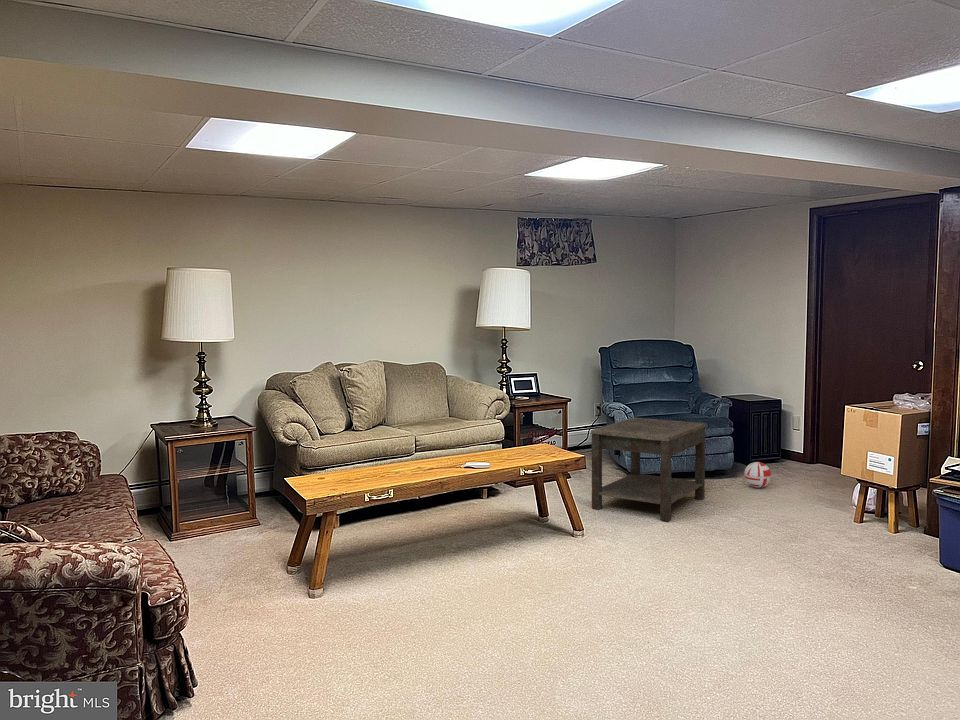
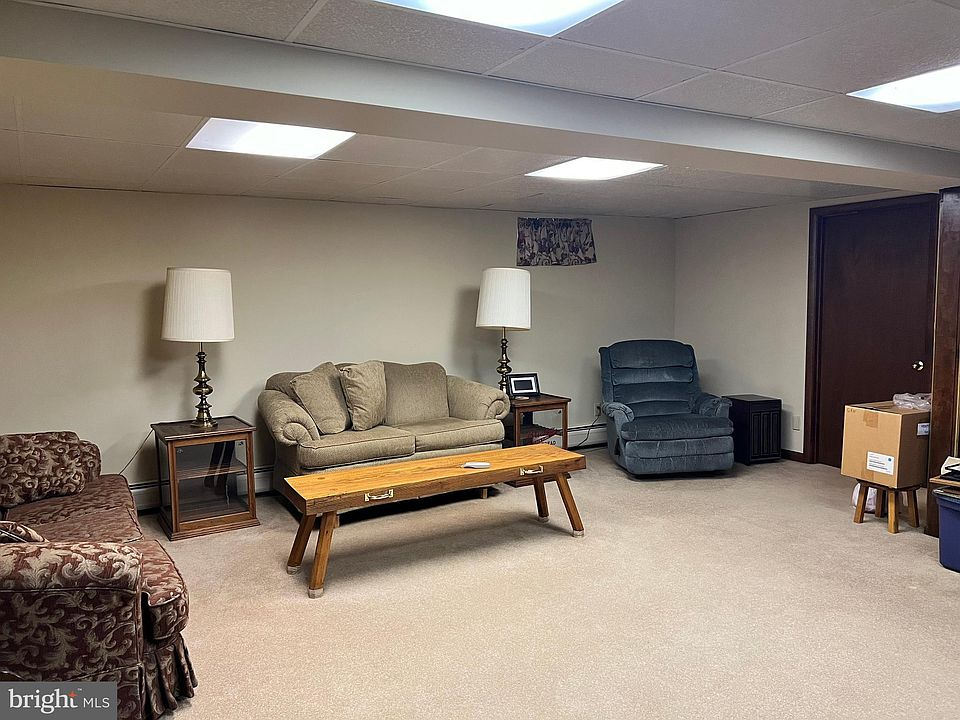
- side table (639, 465)
- ball (757, 474)
